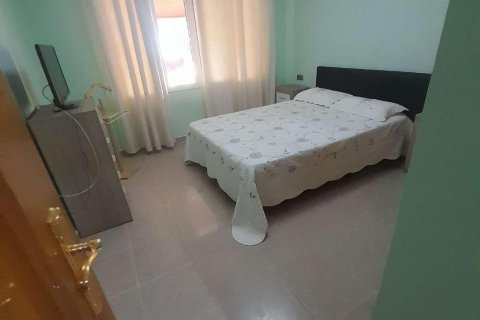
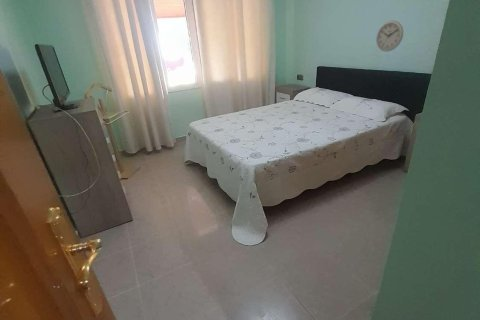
+ wall clock (388, 36)
